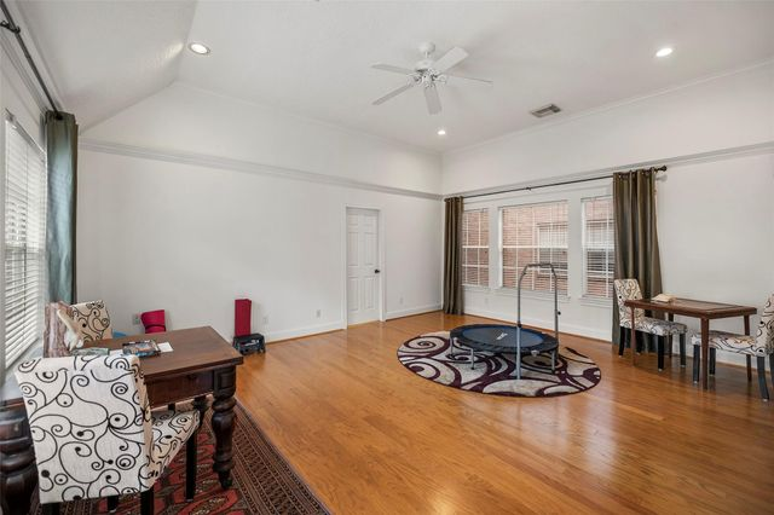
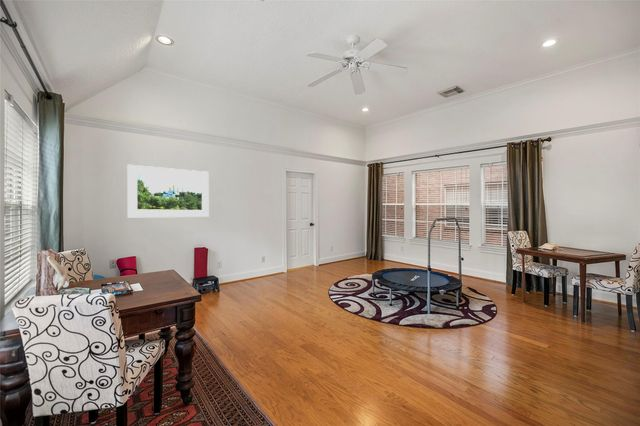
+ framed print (171, 192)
